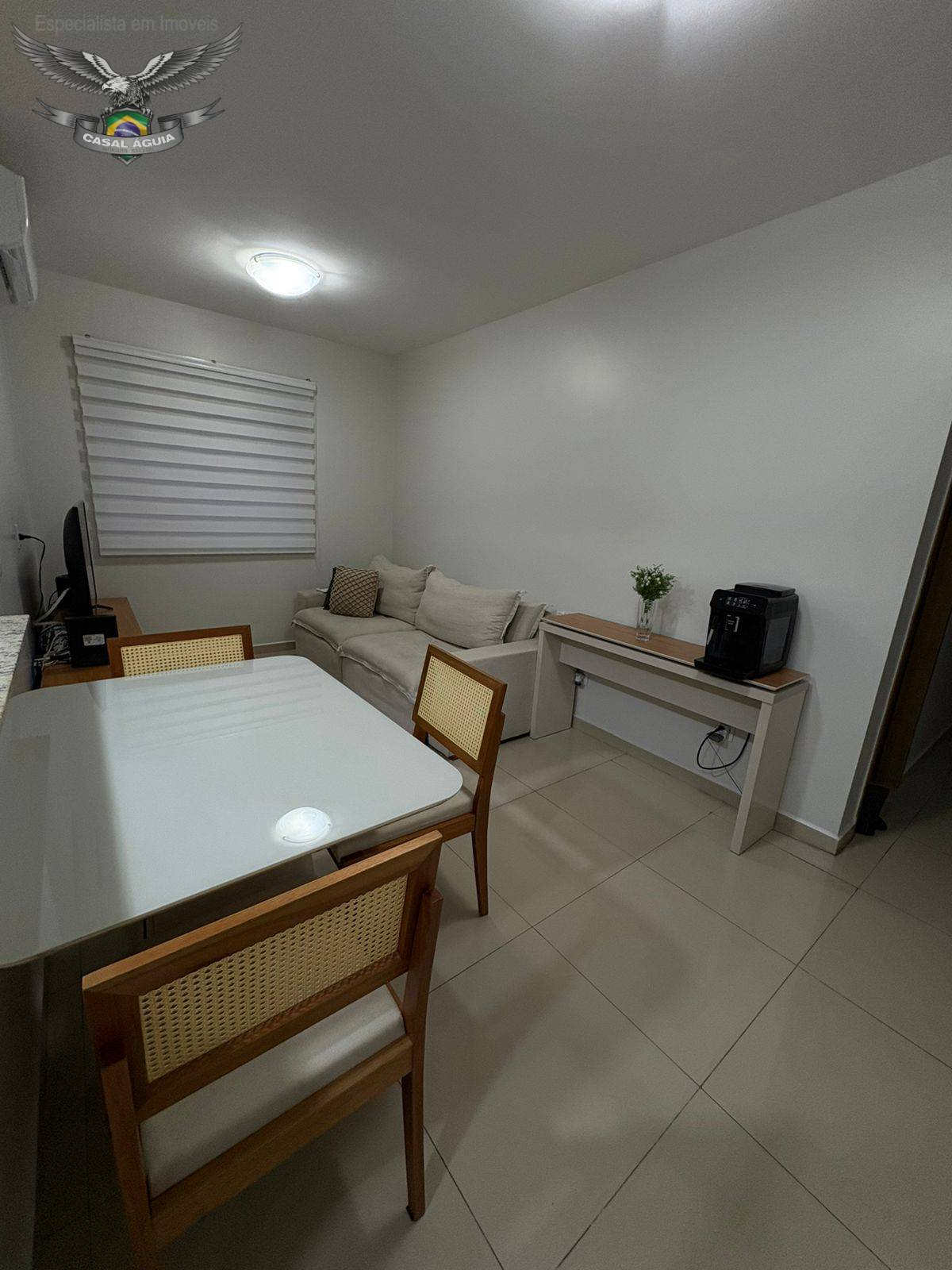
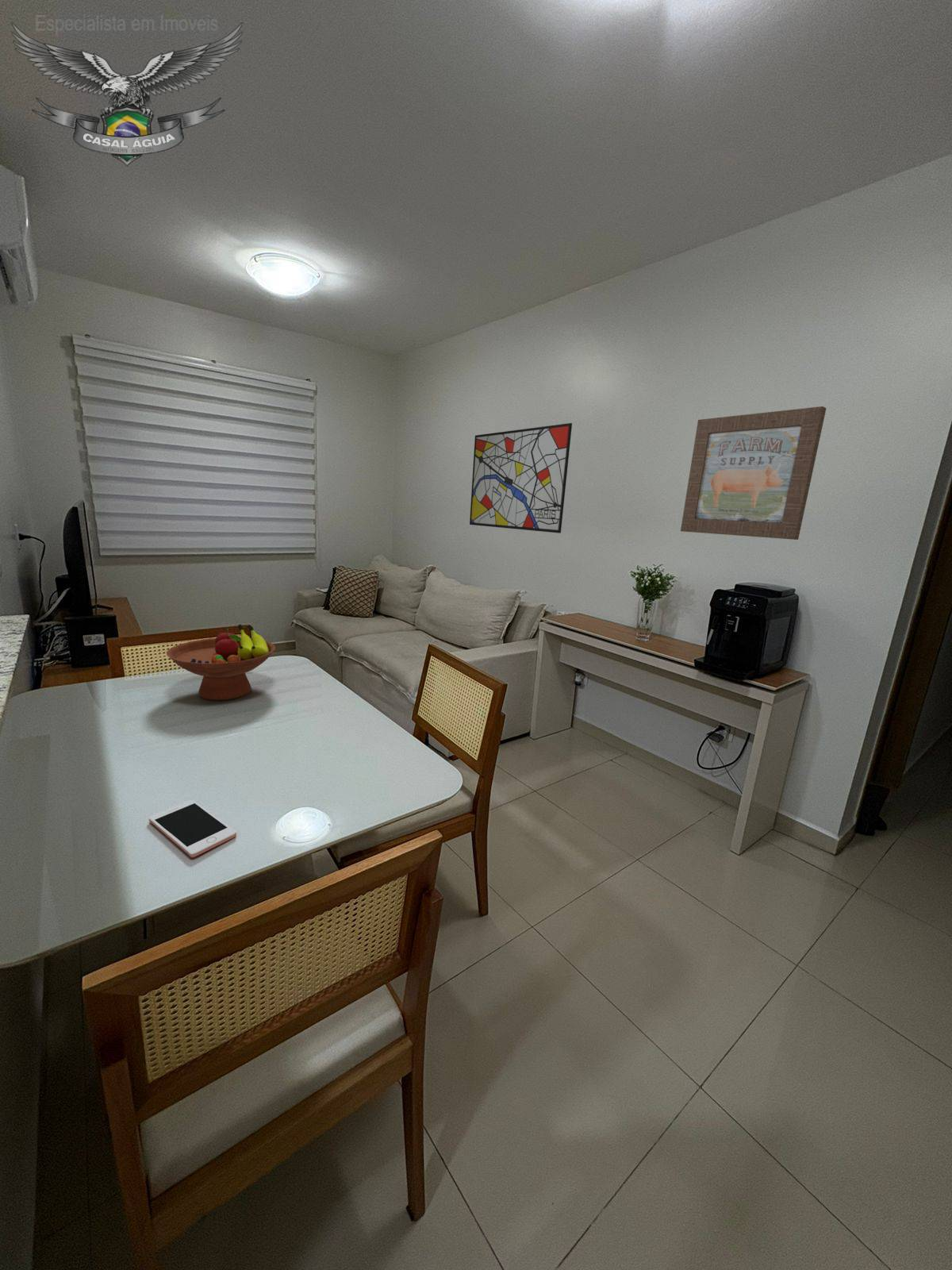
+ cell phone (192, 826)
+ wall art (745, 476)
+ wall art (514, 480)
+ fruit bowl (224, 663)
